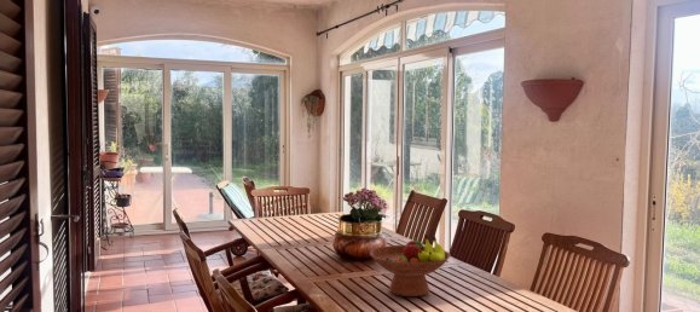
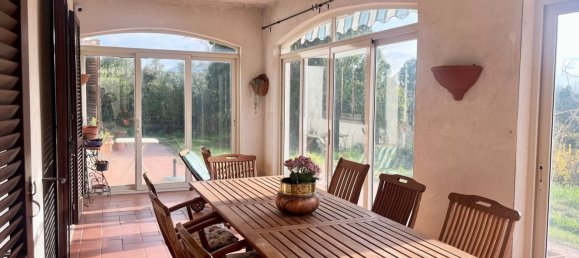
- fruit bowl (409, 265)
